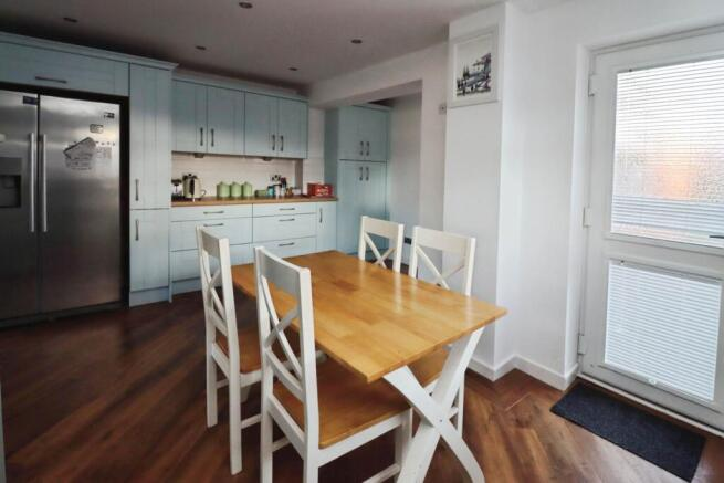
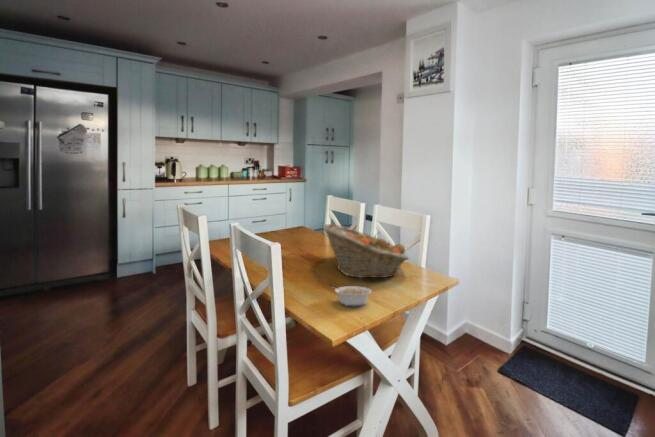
+ legume (351, 295)
+ fruit basket (364, 248)
